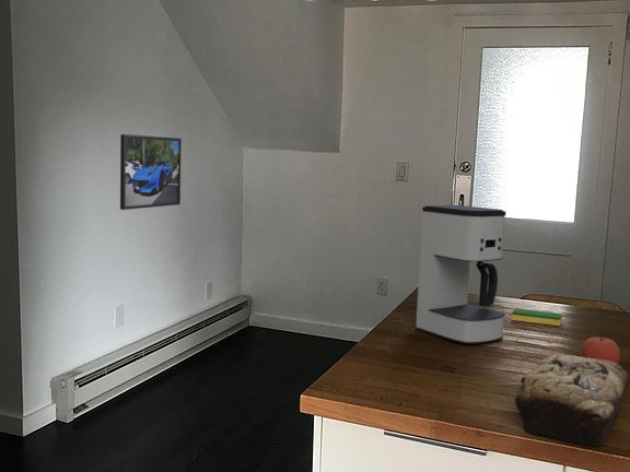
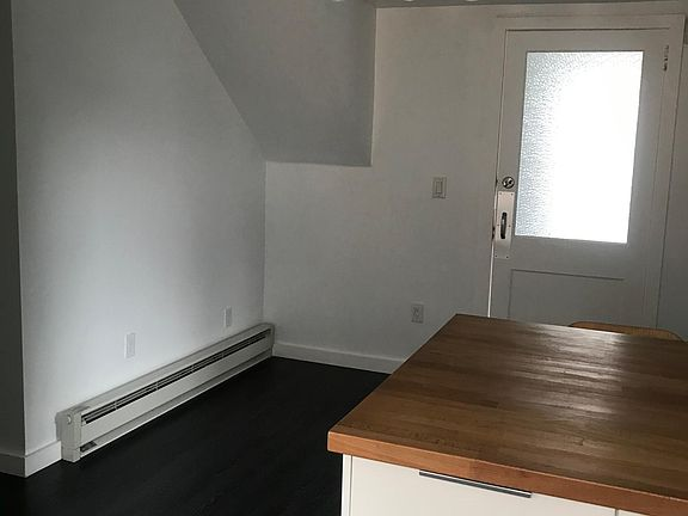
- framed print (152, 172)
- dish sponge (536, 317)
- apple (600, 350)
- bread loaf (572, 393)
- coffee maker (468, 271)
